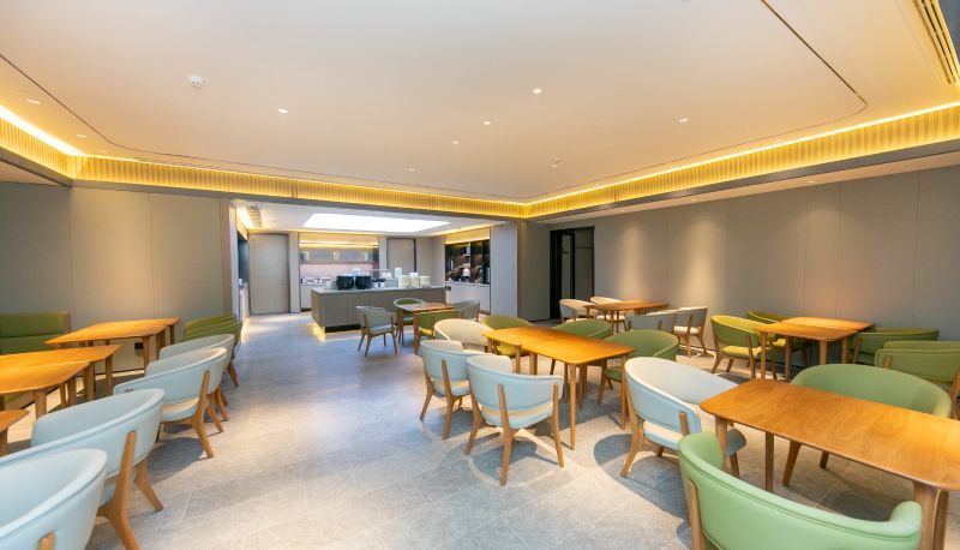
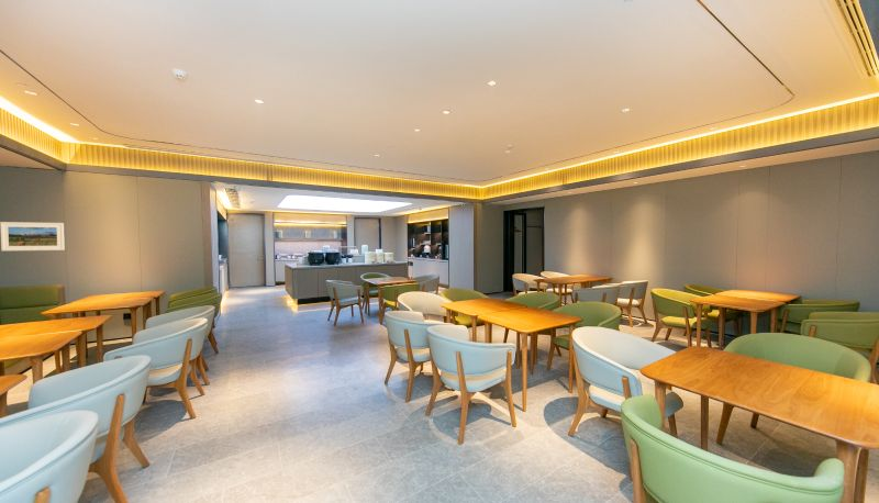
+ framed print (33, 236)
